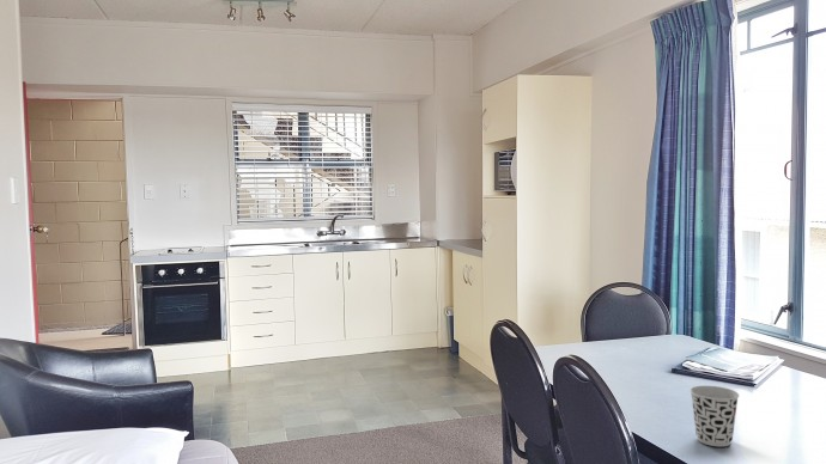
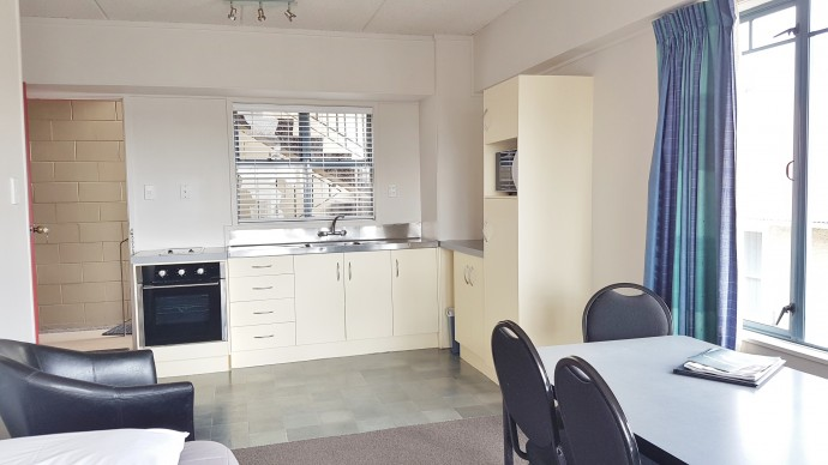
- cup (713, 416)
